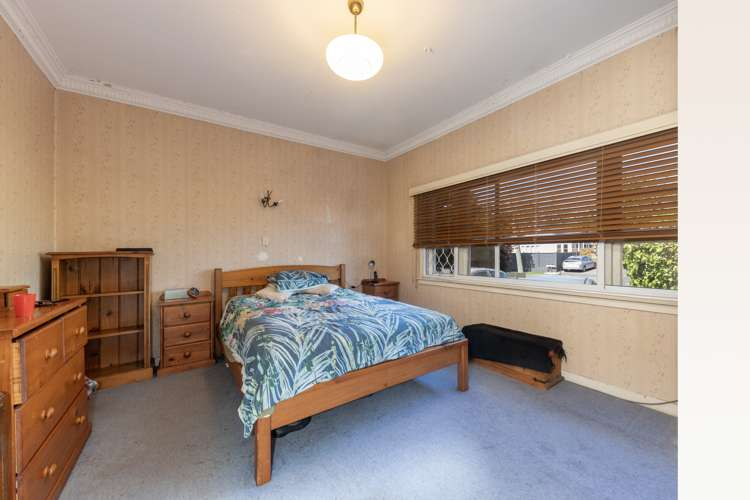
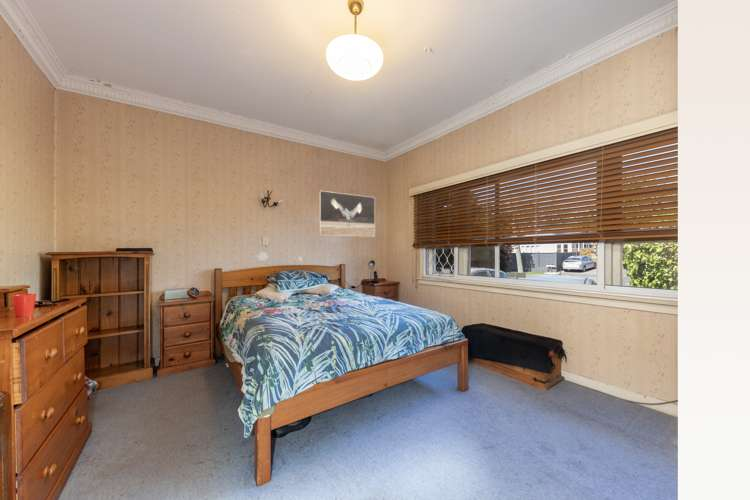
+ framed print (348, 215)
